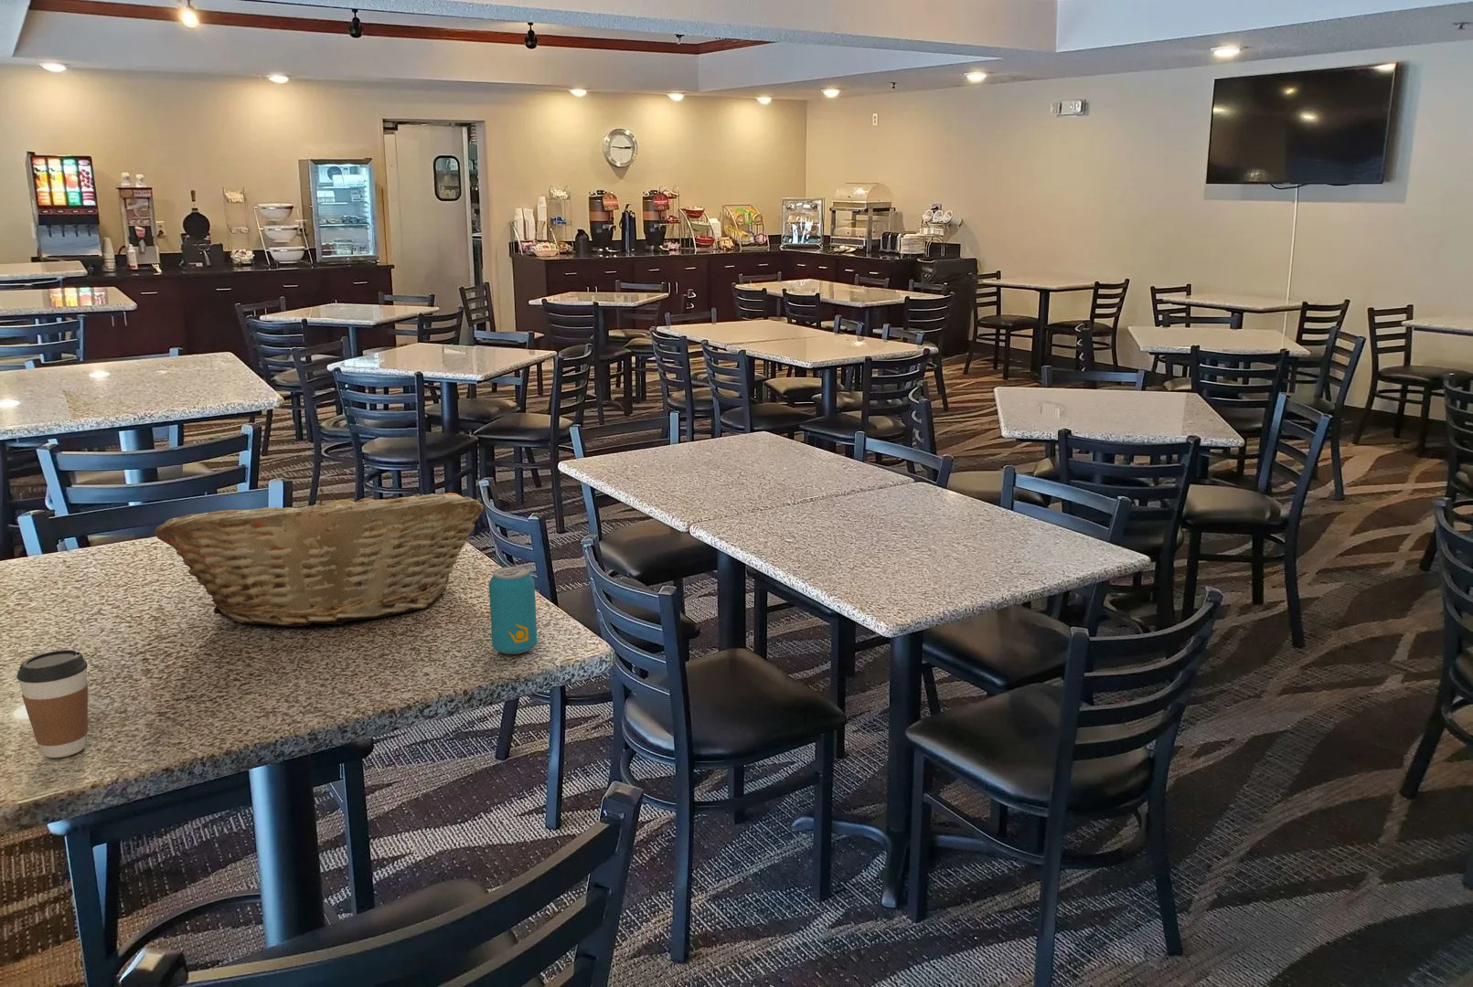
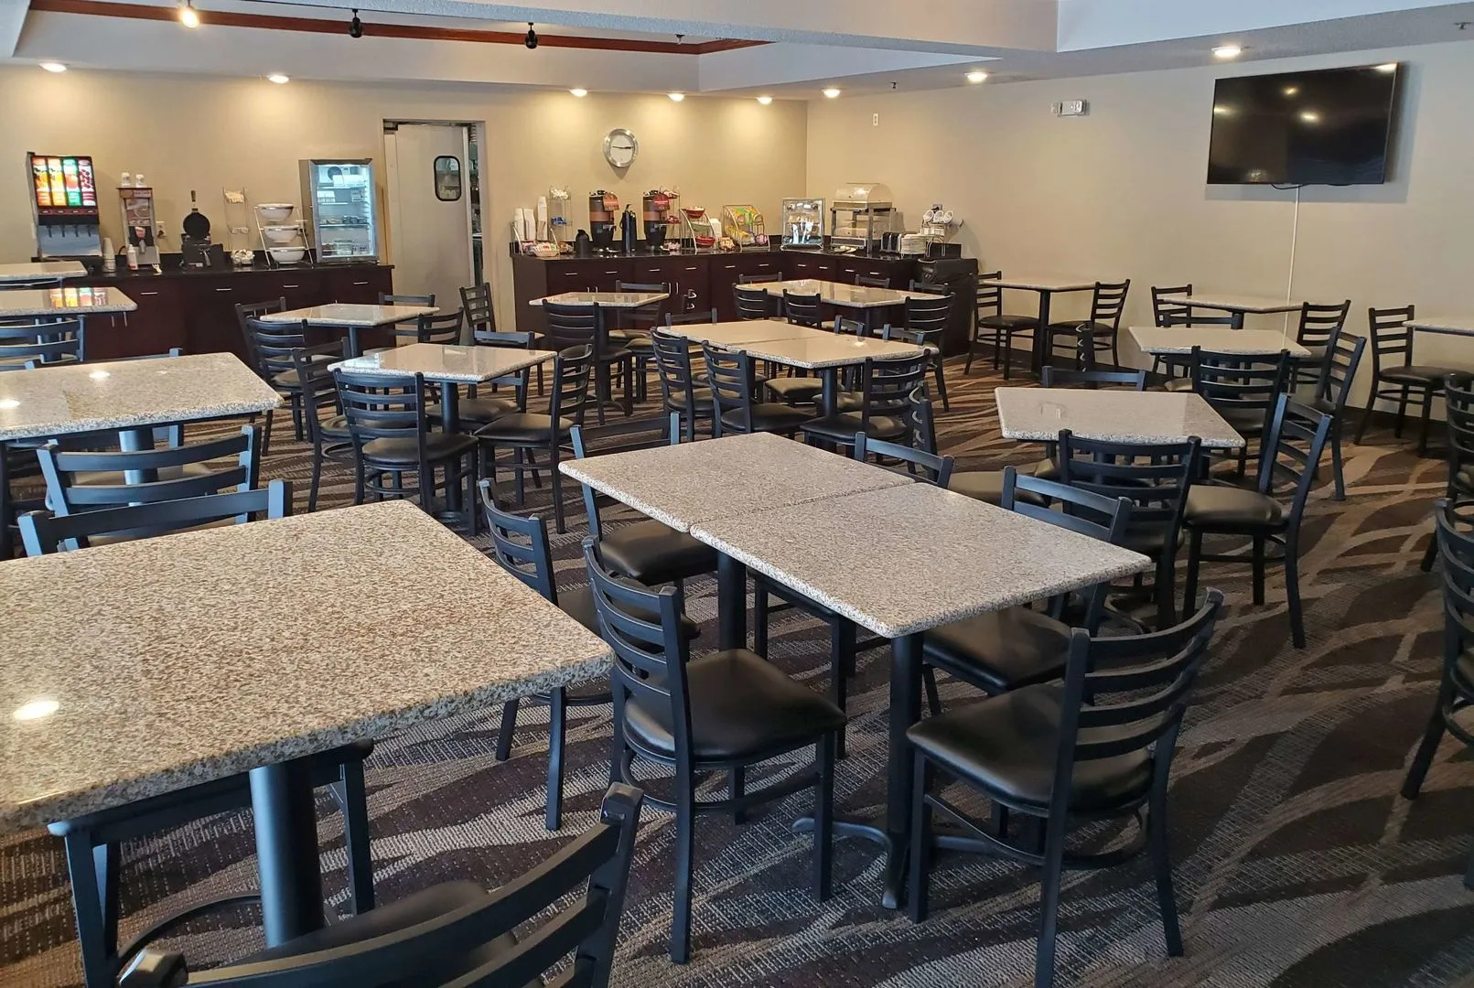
- fruit basket (328, 543)
- coffee cup (56, 704)
- beverage can (513, 610)
